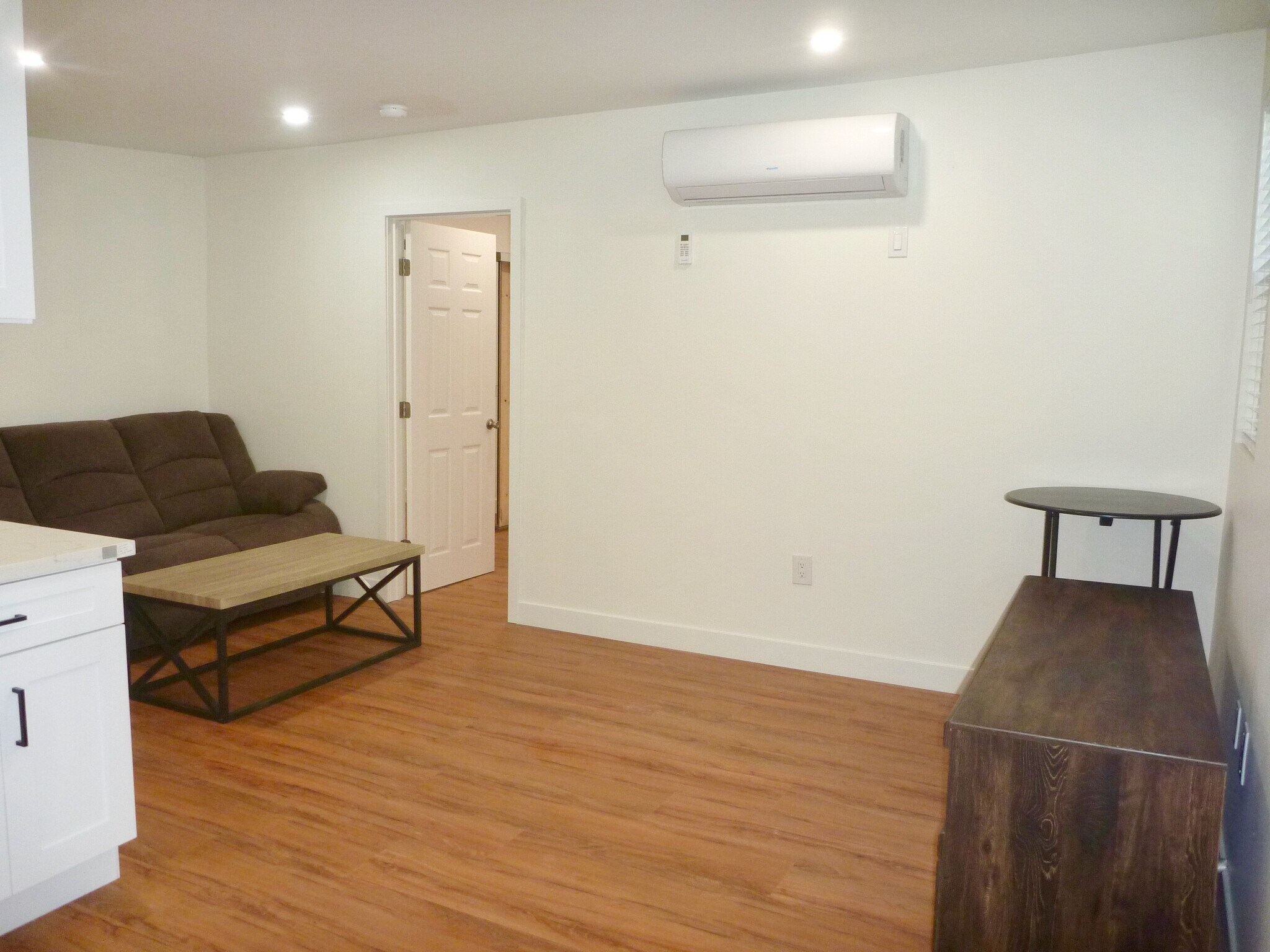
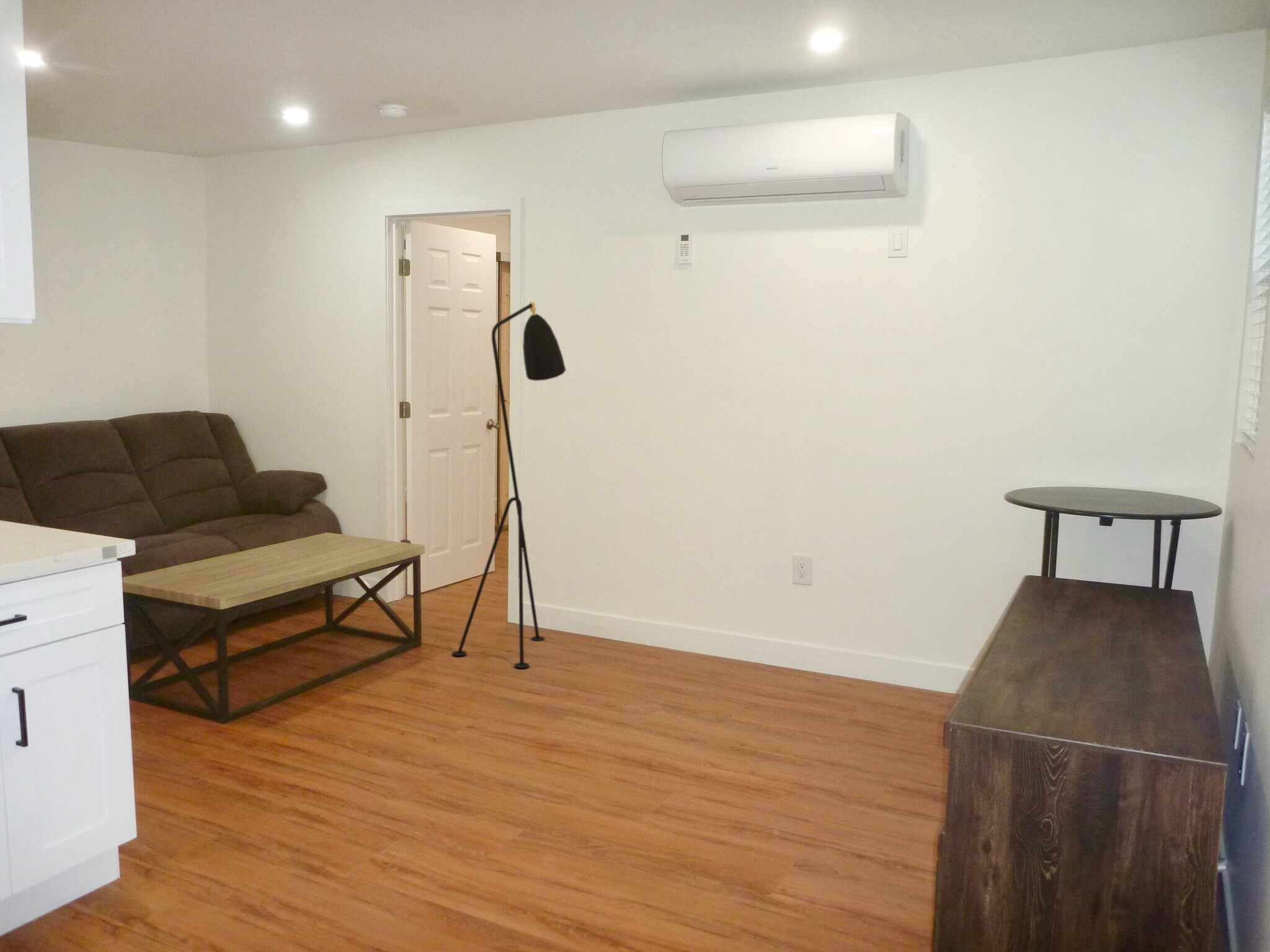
+ floor lamp (516, 478)
